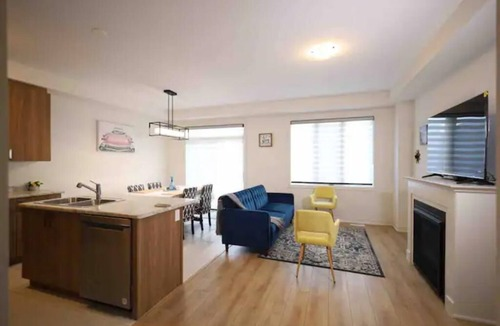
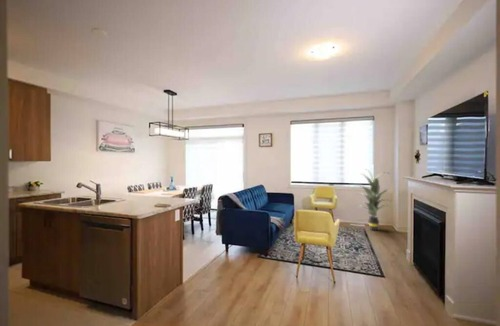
+ indoor plant (371, 198)
